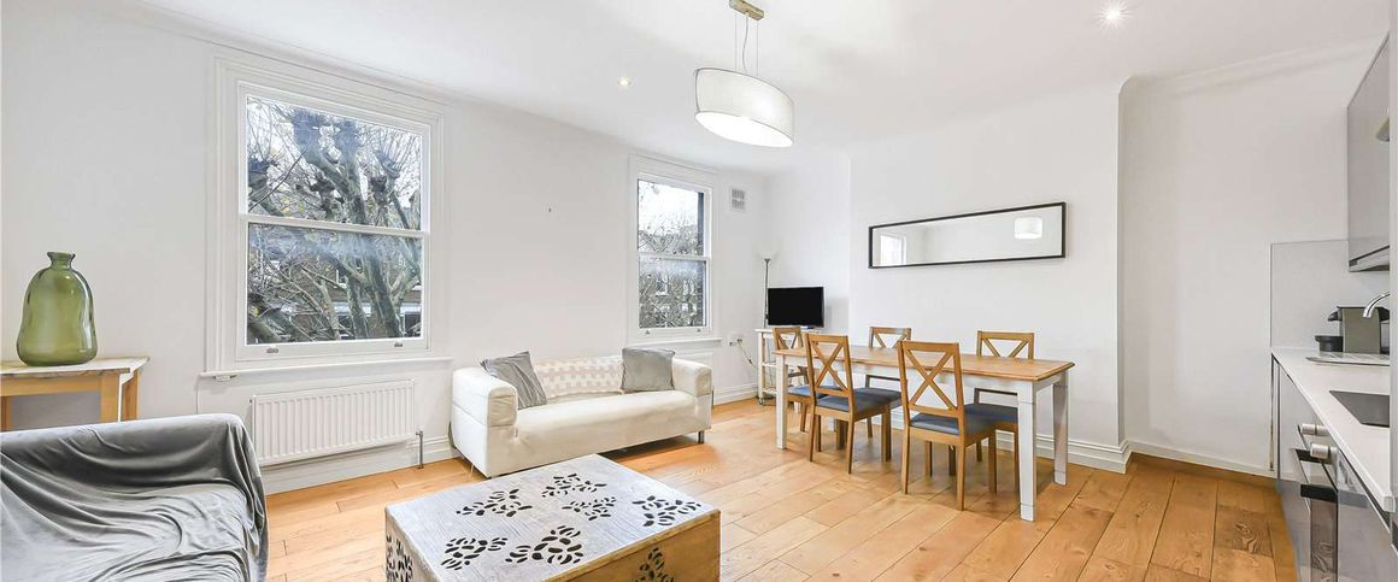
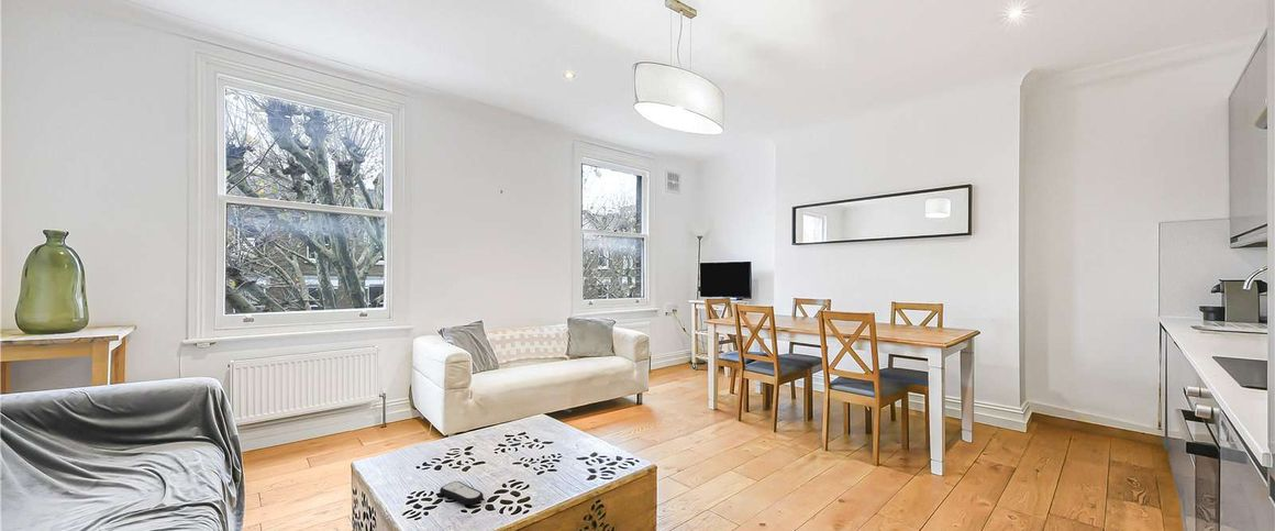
+ remote control (462, 493)
